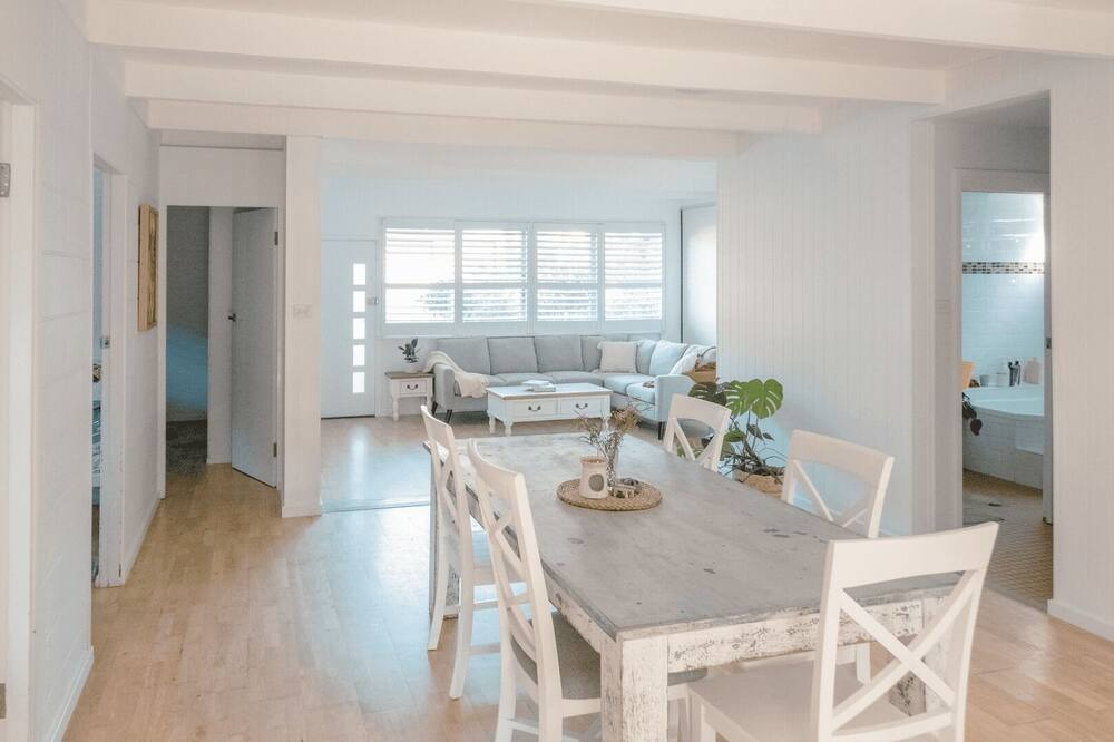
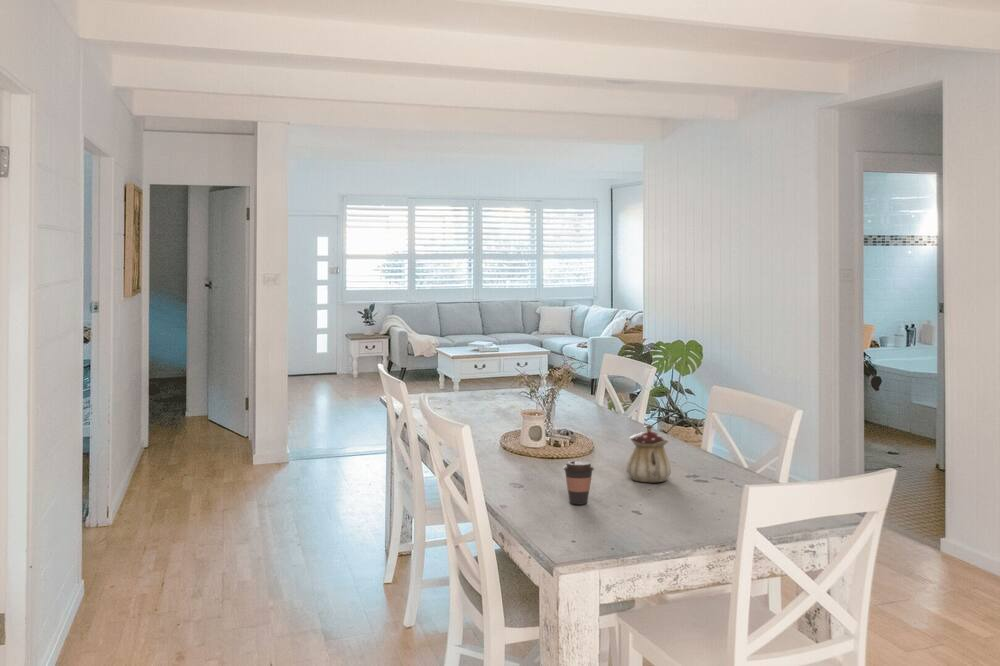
+ teapot (649, 452)
+ coffee cup (578, 482)
